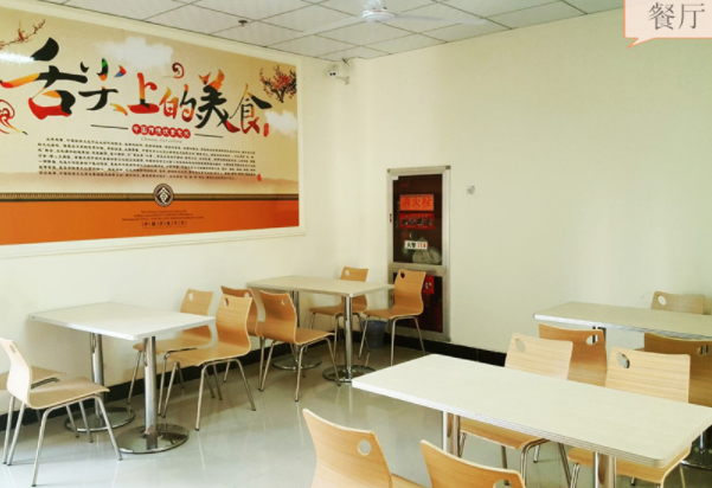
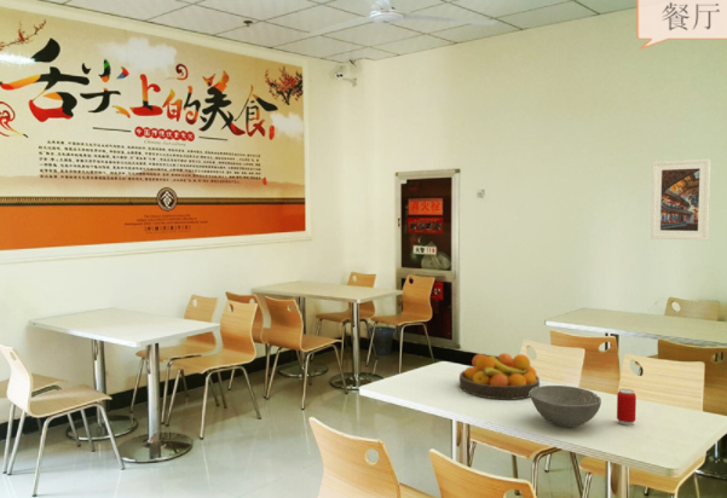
+ fruit bowl (498, 370)
+ bowl (564, 409)
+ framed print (680, 199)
+ beverage can (625, 406)
